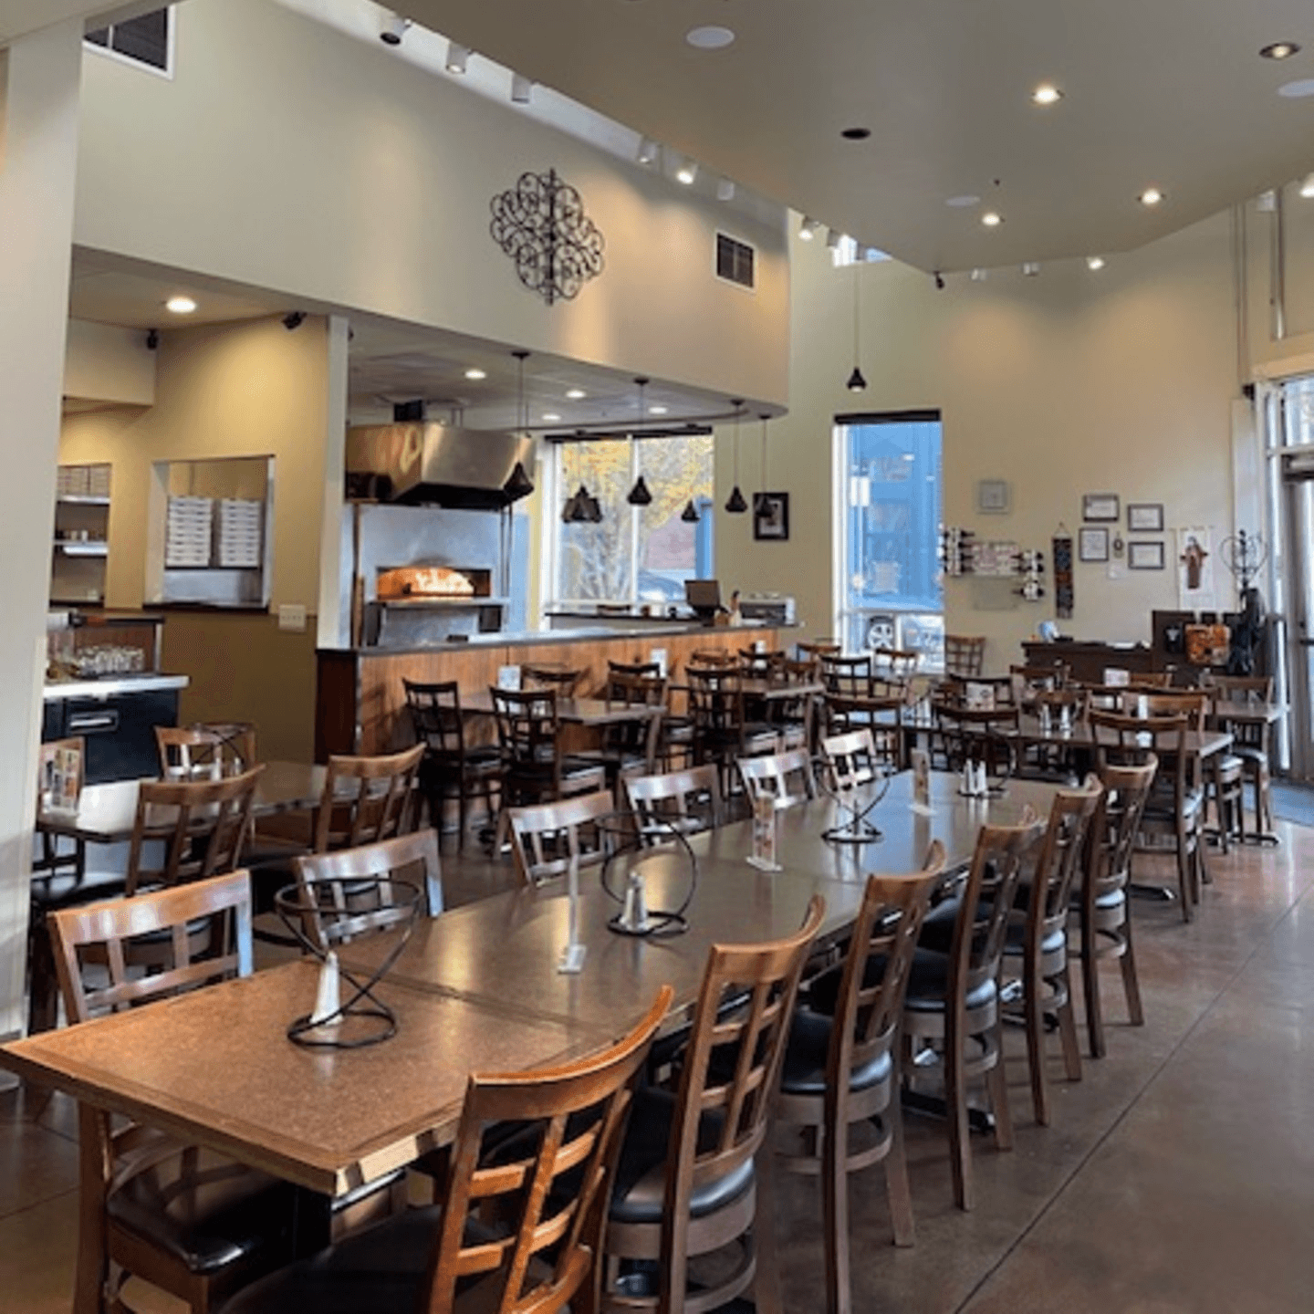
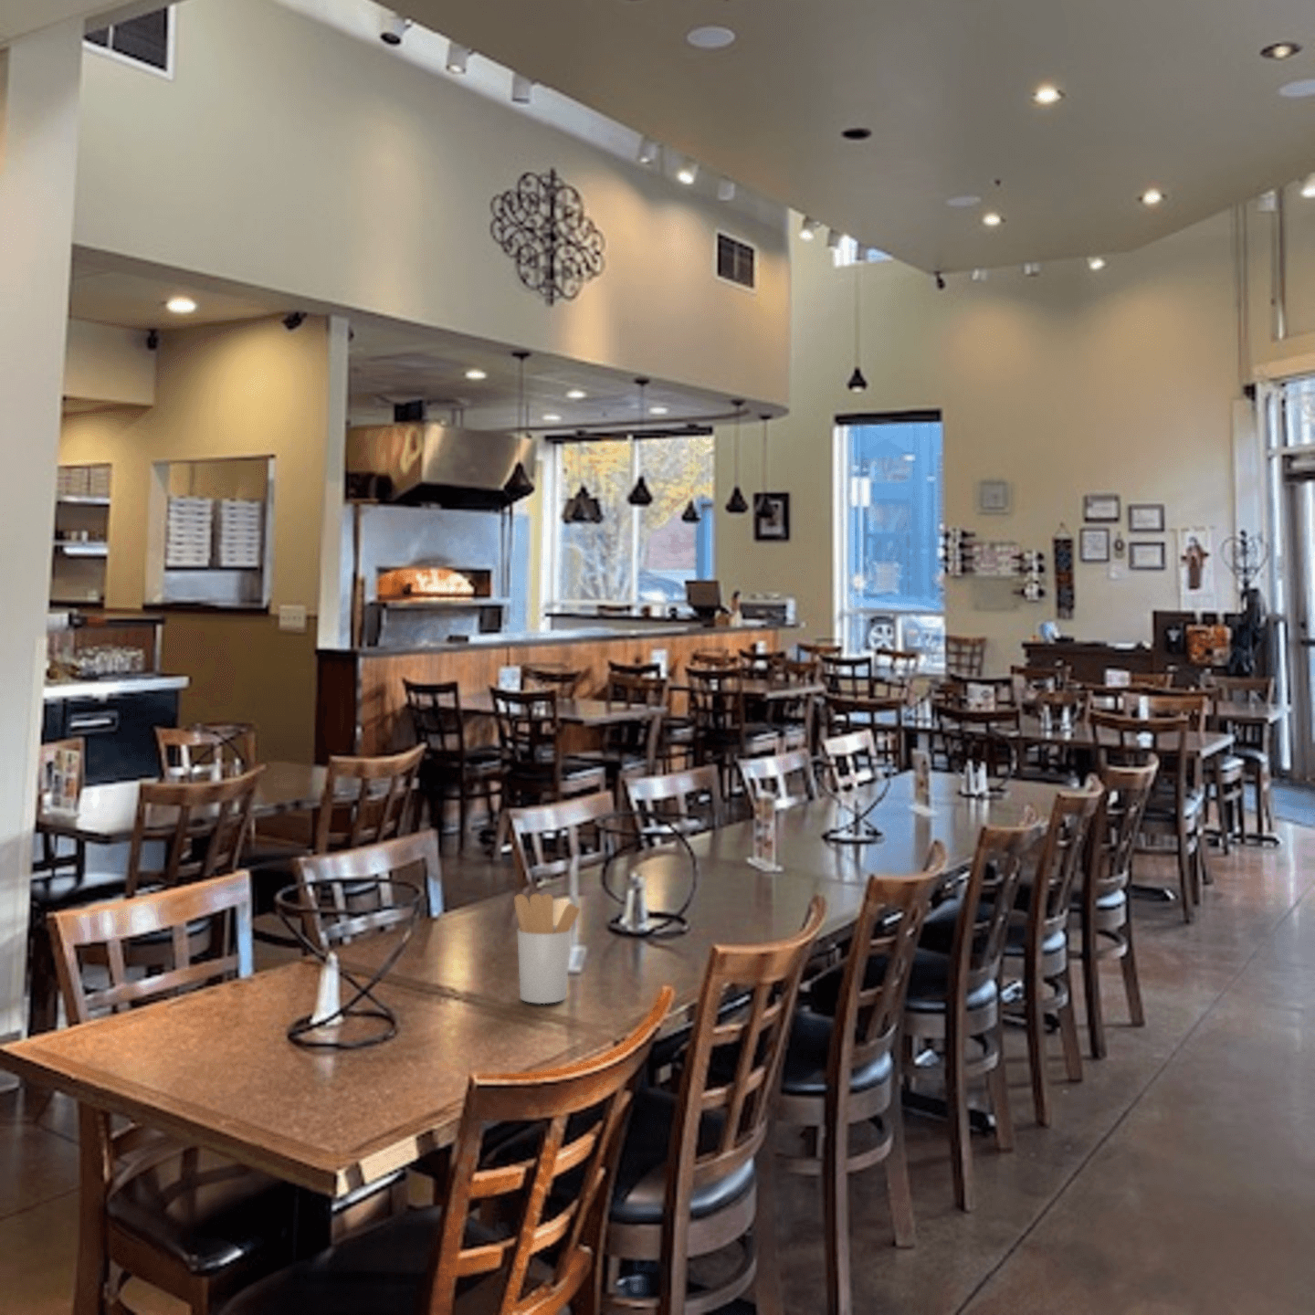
+ utensil holder (539, 944)
